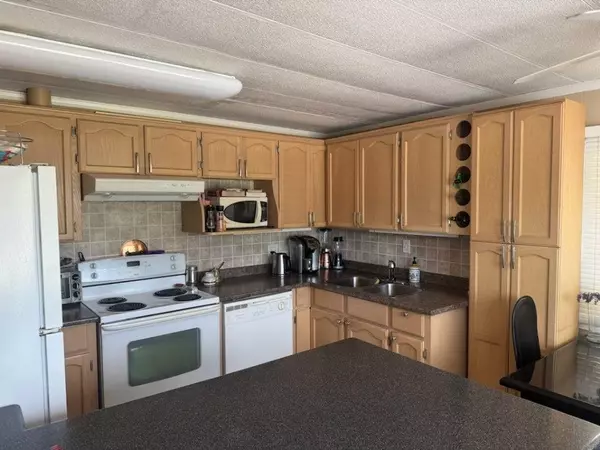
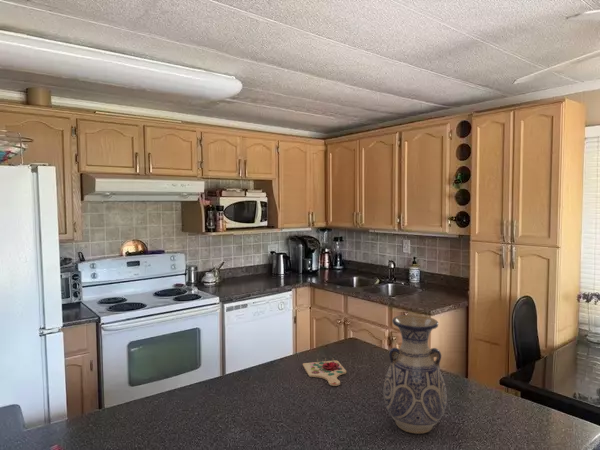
+ vase (414, 372)
+ cutting board (327, 370)
